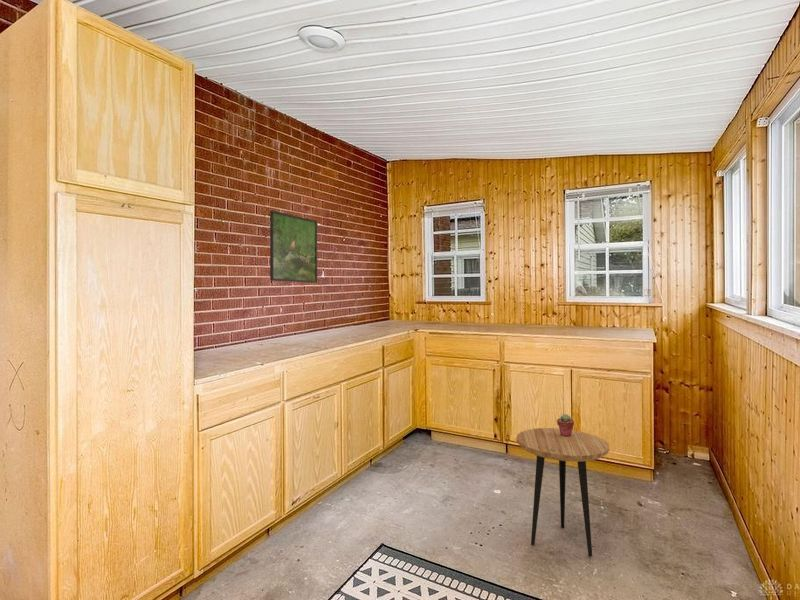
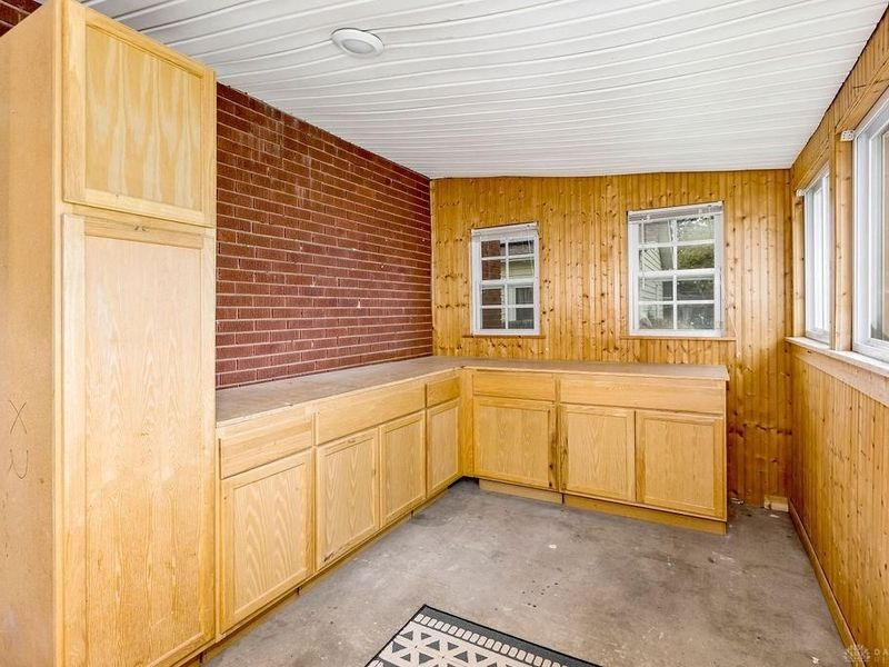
- potted succulent (565, 424)
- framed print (295, 248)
- side table (561, 491)
